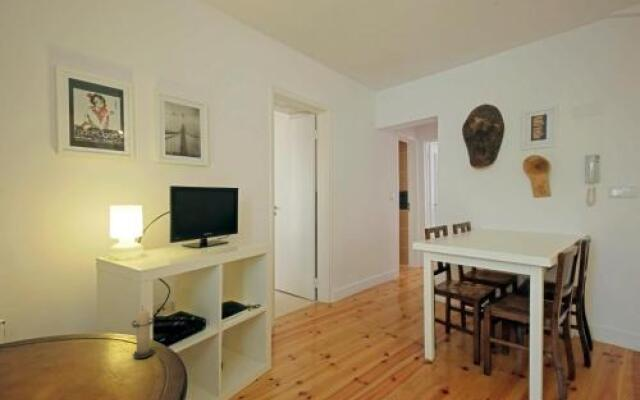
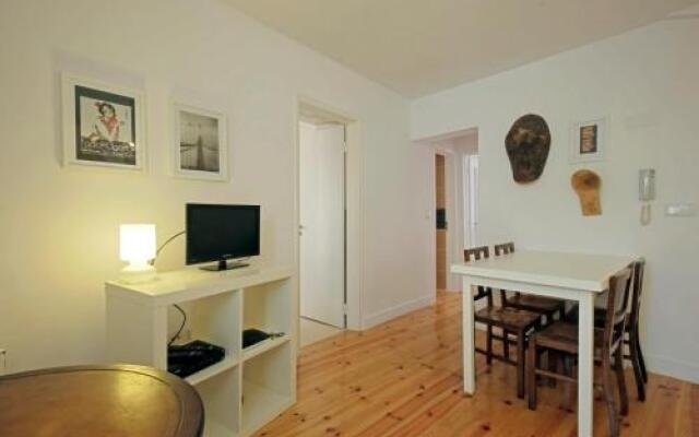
- candle (143, 330)
